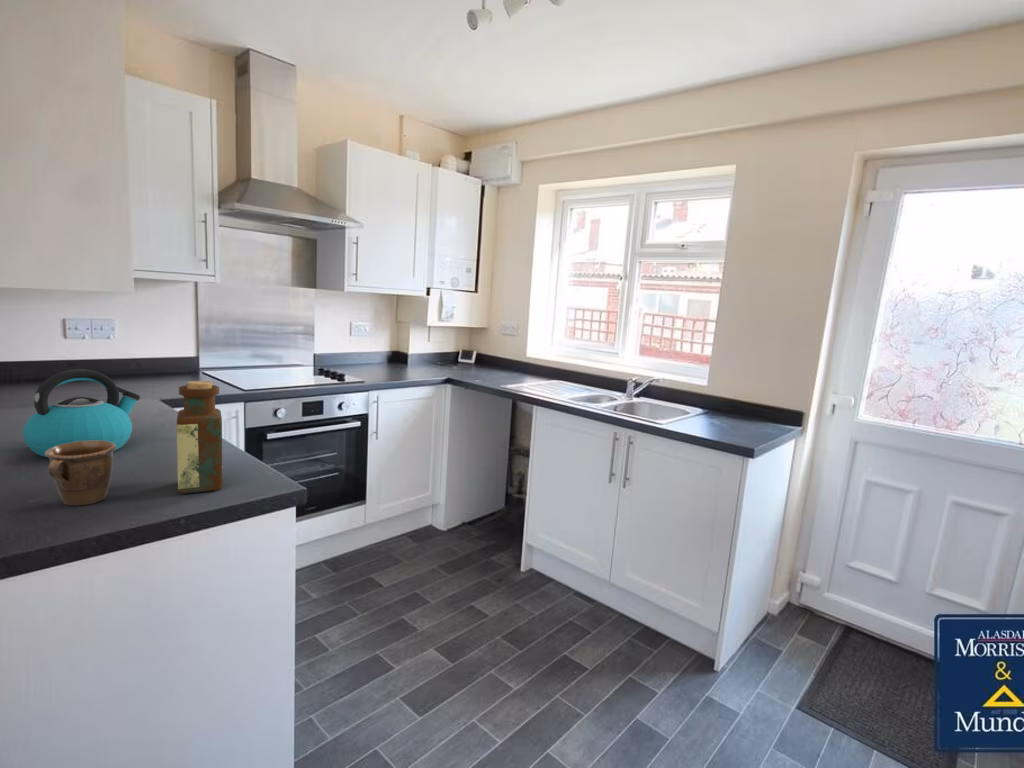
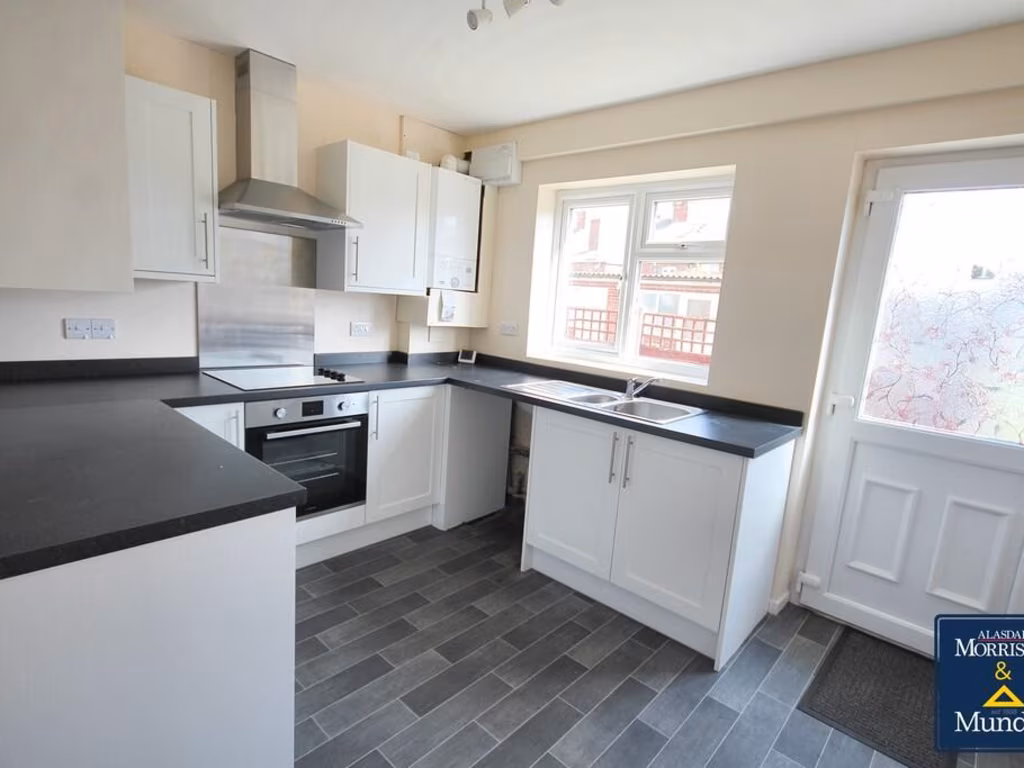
- mug (79, 474)
- kettle (86, 408)
- bottle (199, 434)
